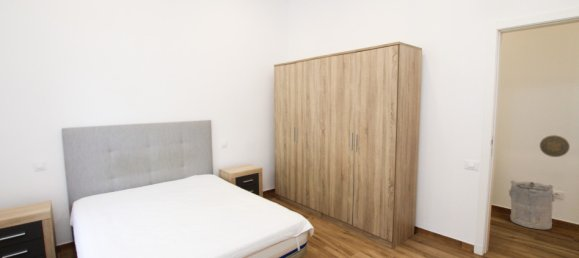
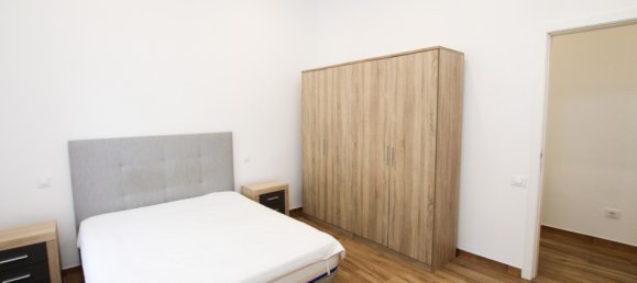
- laundry hamper (529, 202)
- decorative plate (554, 146)
